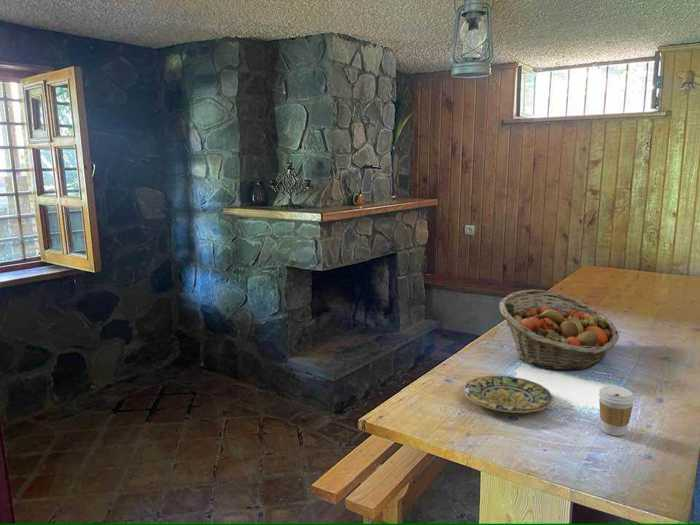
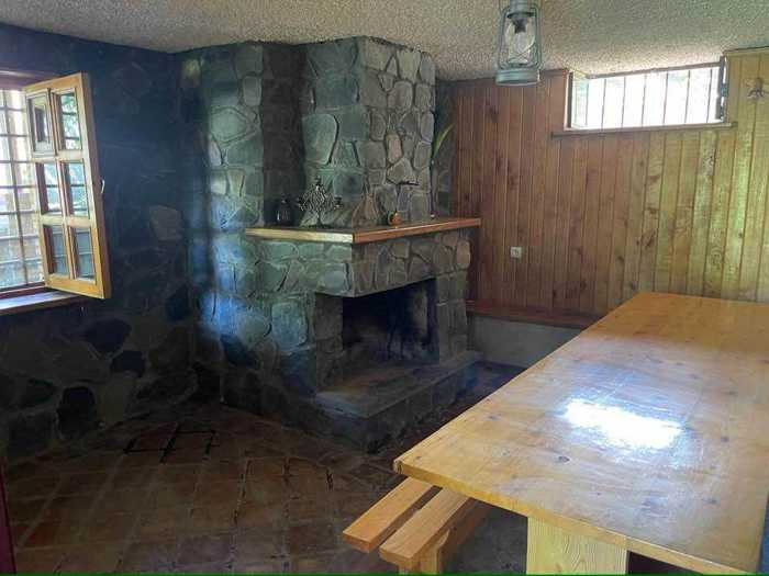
- plate (506, 396)
- fruit basket (557, 327)
- coffee cup (615, 410)
